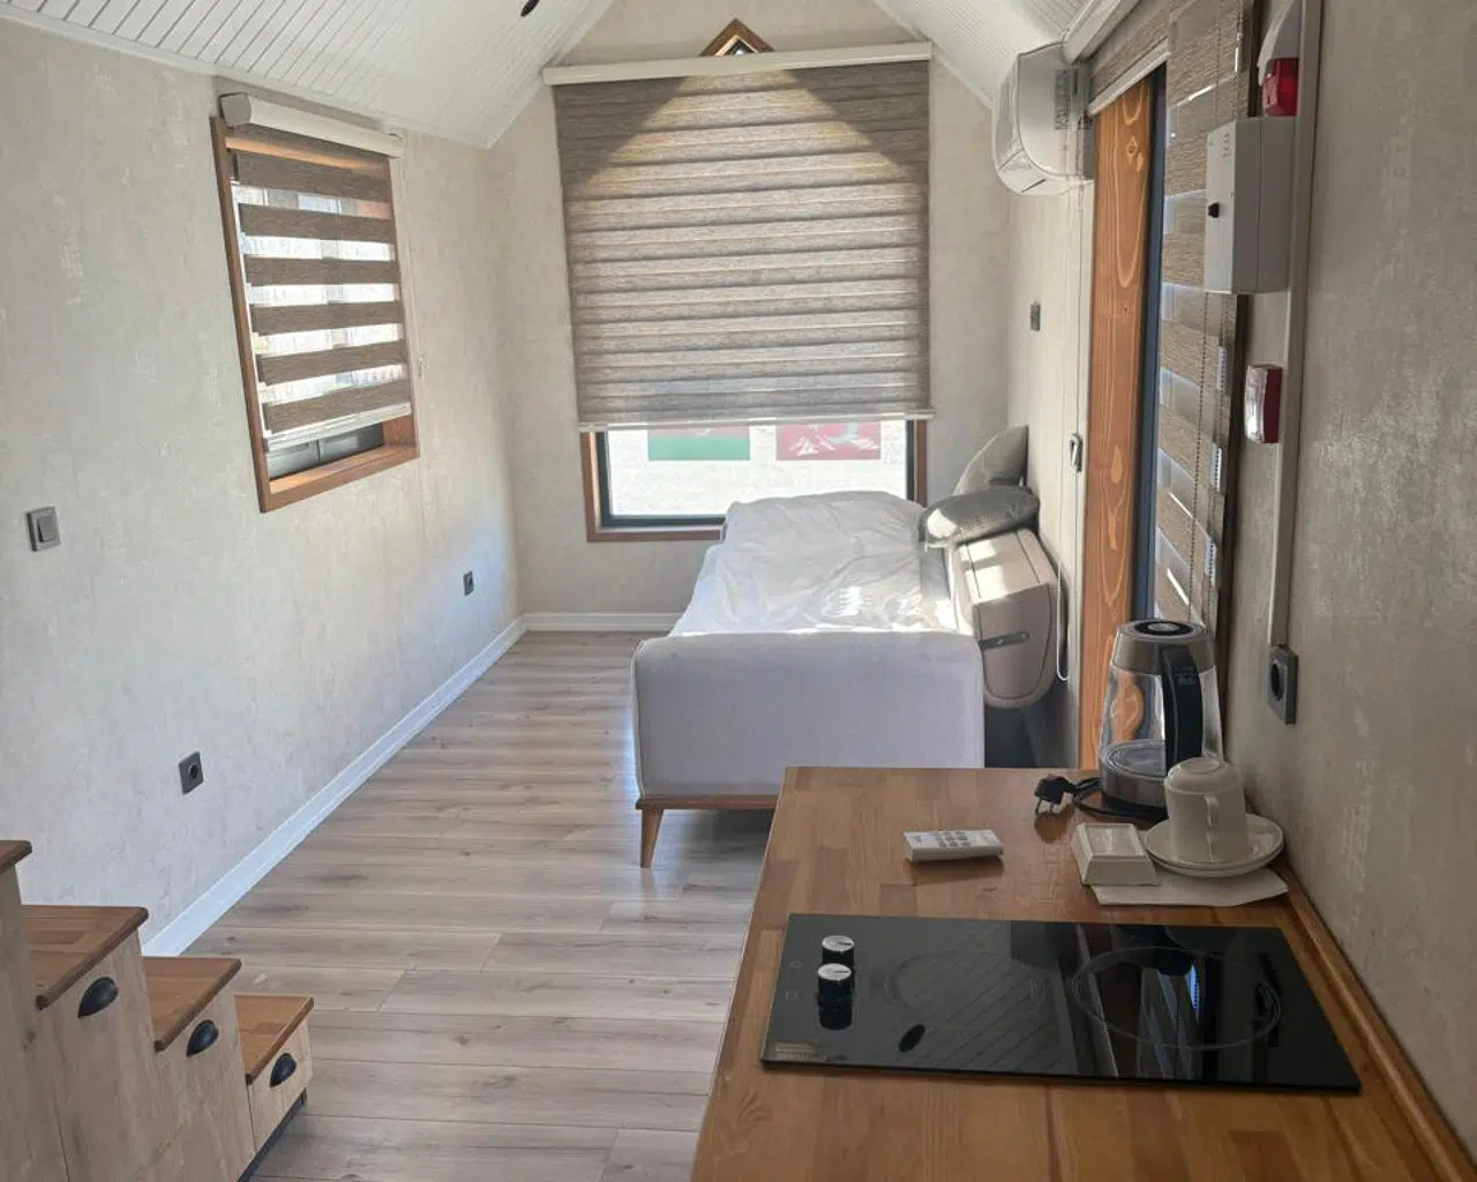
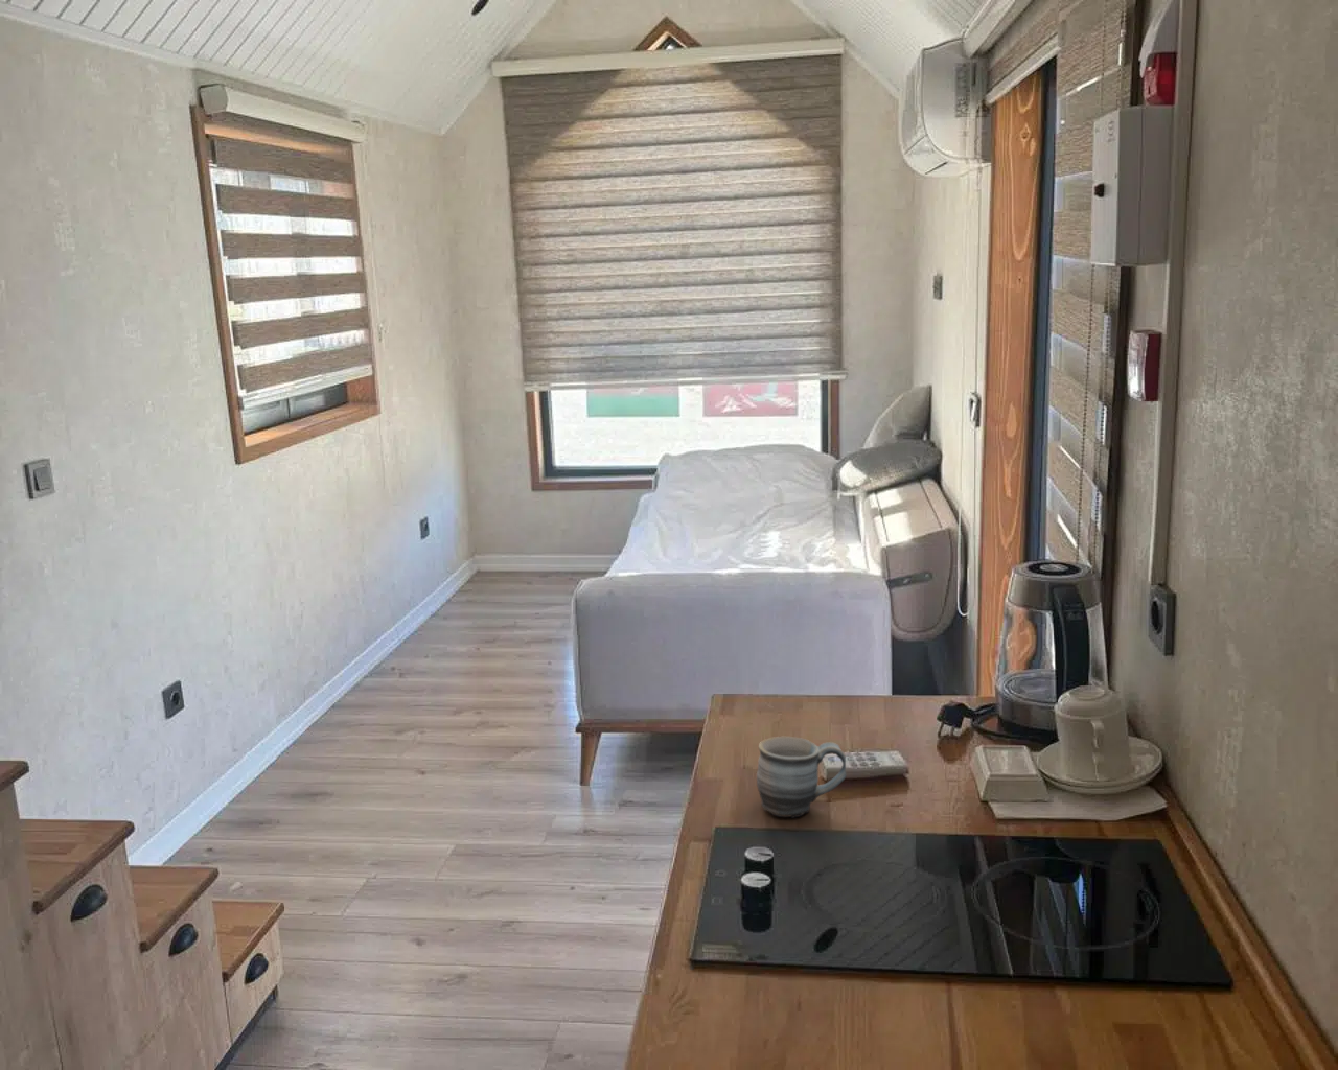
+ mug (798, 774)
